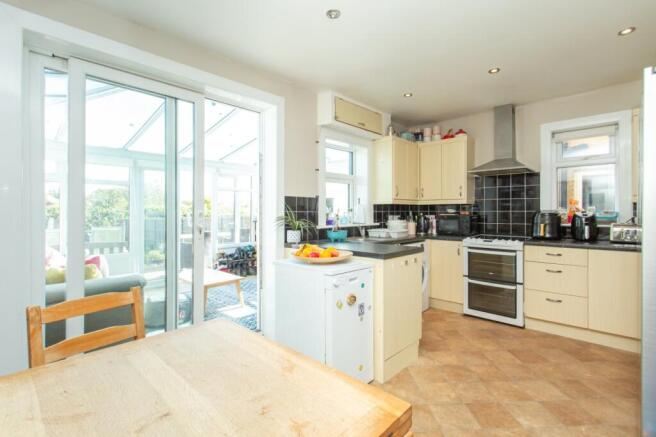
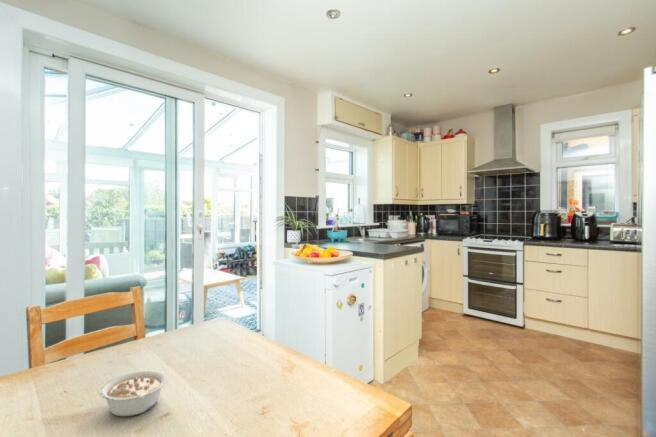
+ legume (136, 392)
